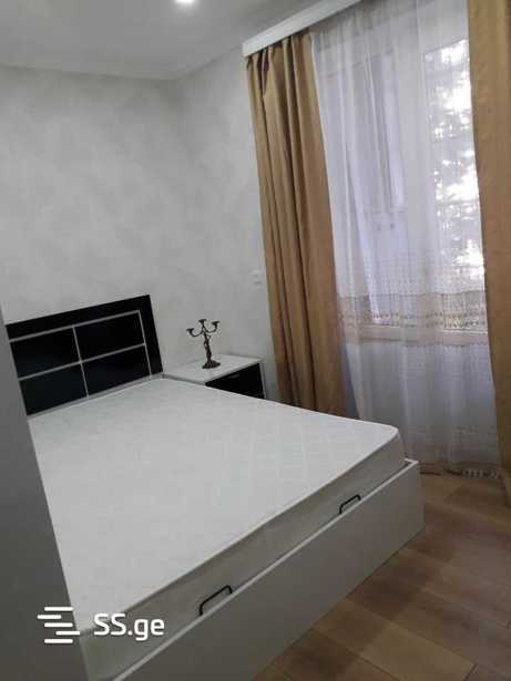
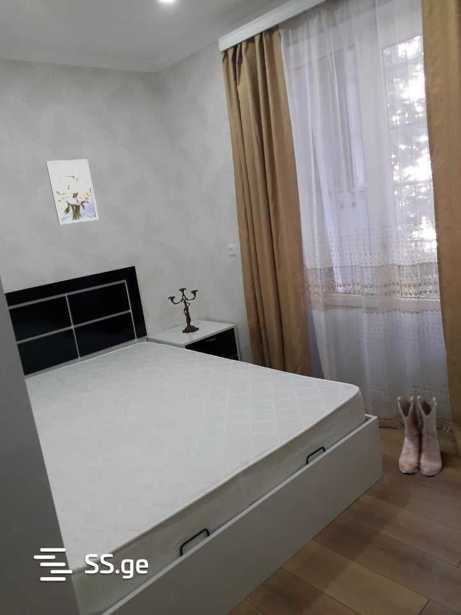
+ wall art (73, 191)
+ boots (418, 431)
